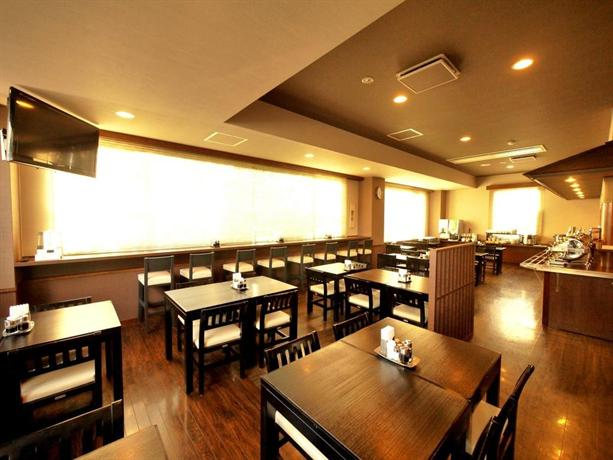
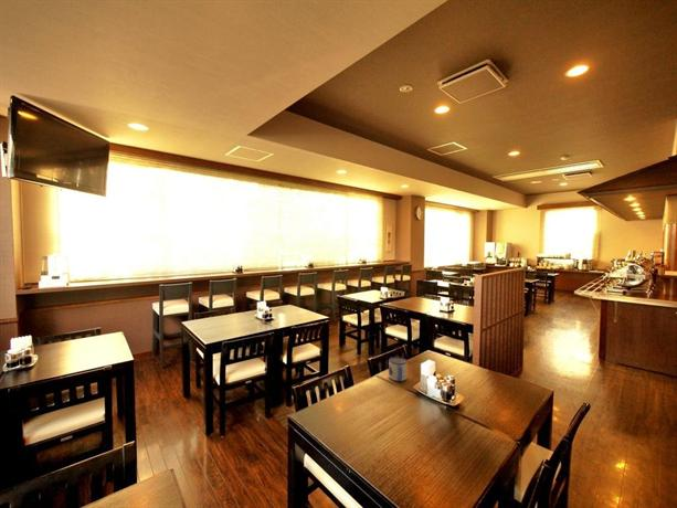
+ mug (398, 370)
